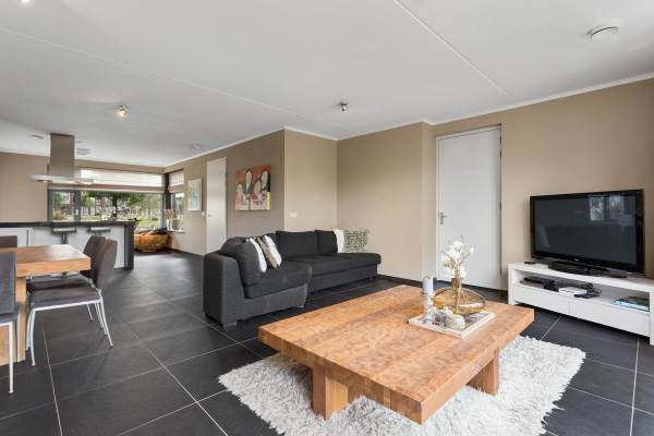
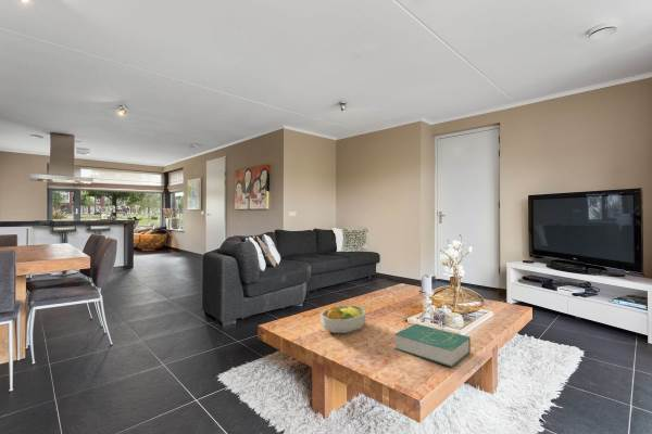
+ fruit bowl (343, 316)
+ book (431, 343)
